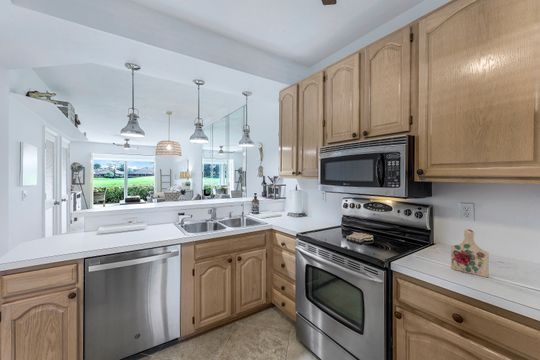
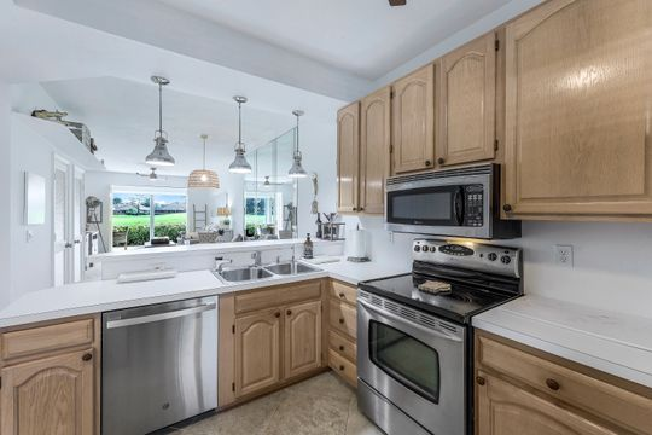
- cutting board (468, 251)
